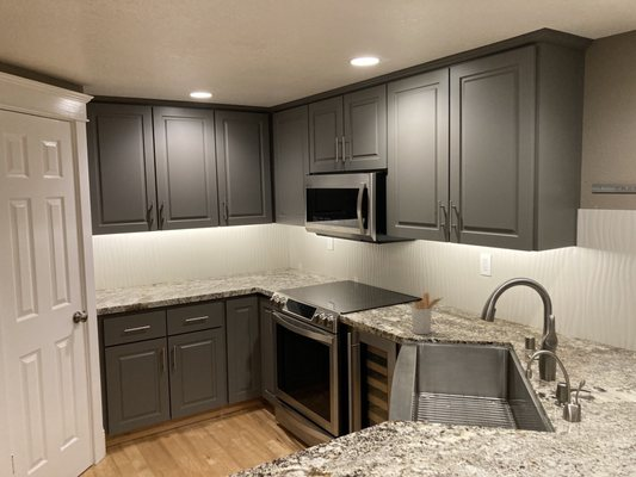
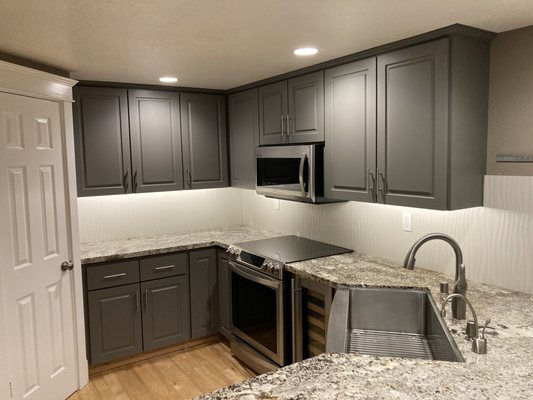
- utensil holder (426, 314)
